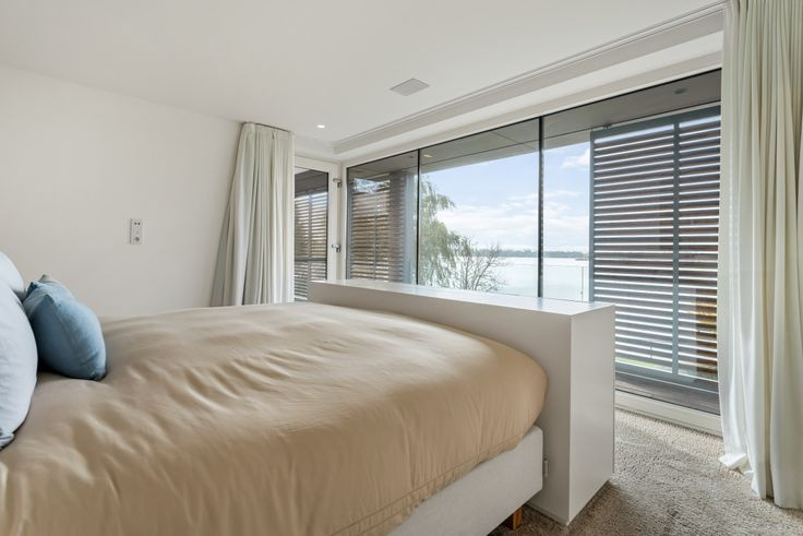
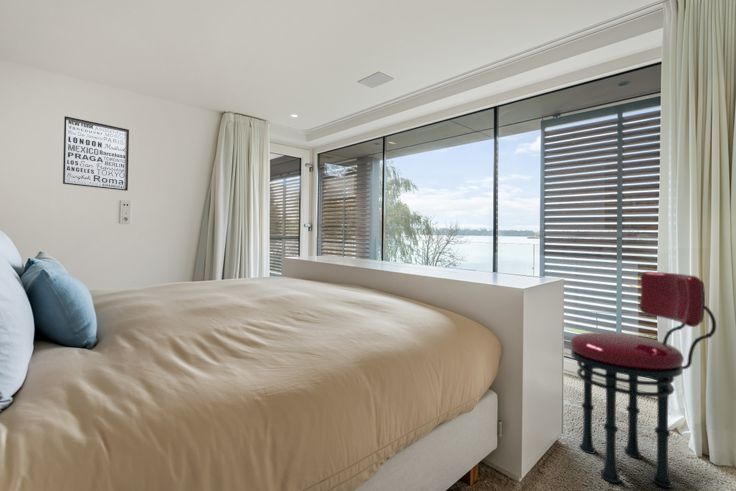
+ stool (635, 369)
+ wall art (97, 155)
